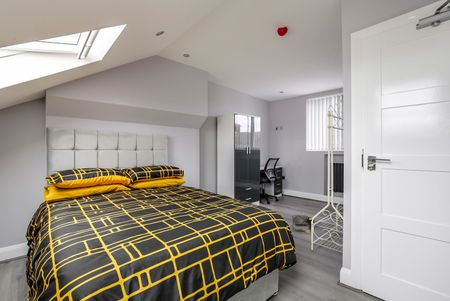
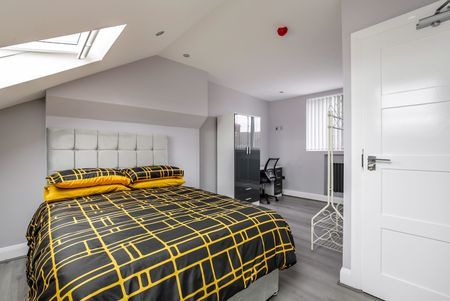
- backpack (303, 220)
